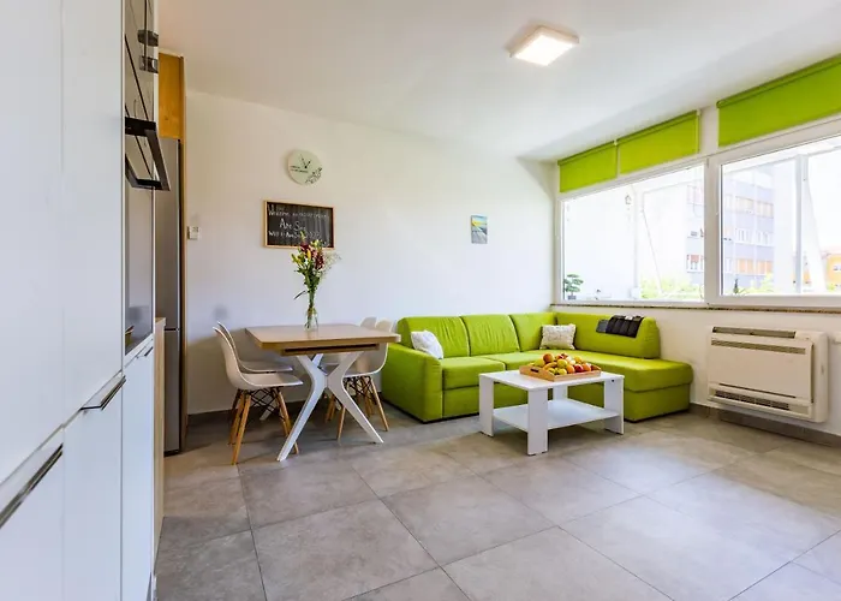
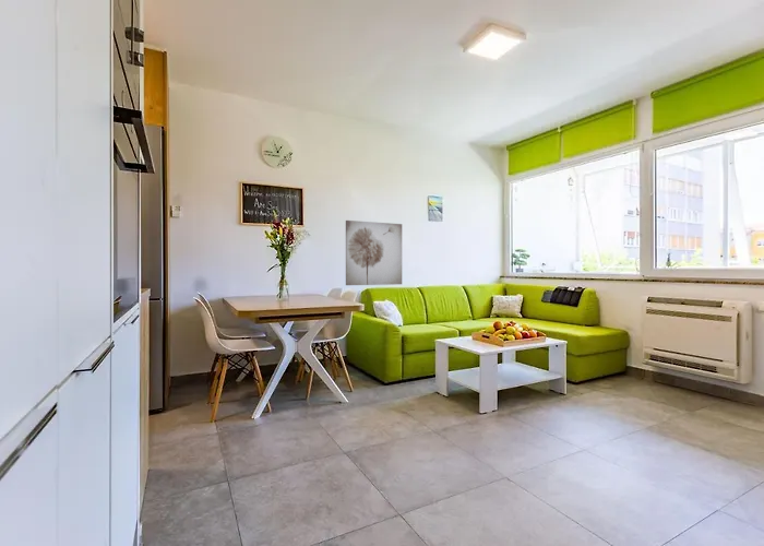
+ wall art (374, 253)
